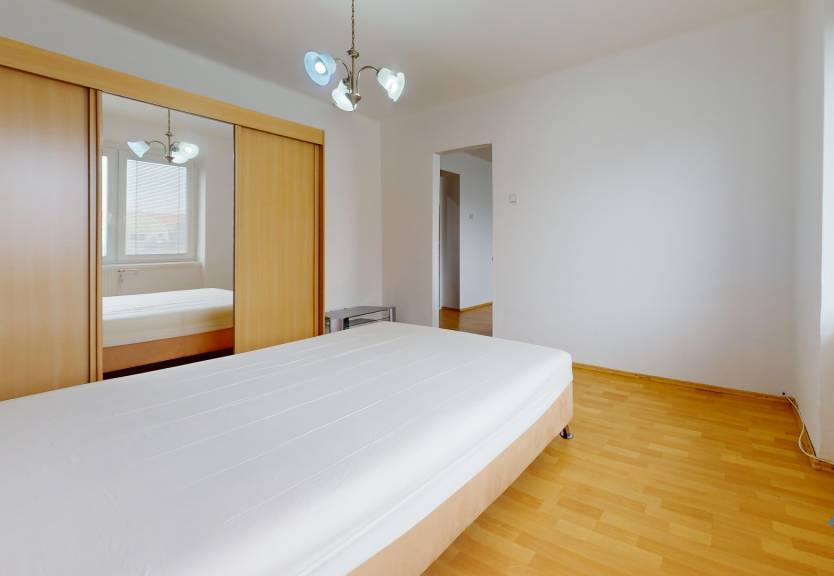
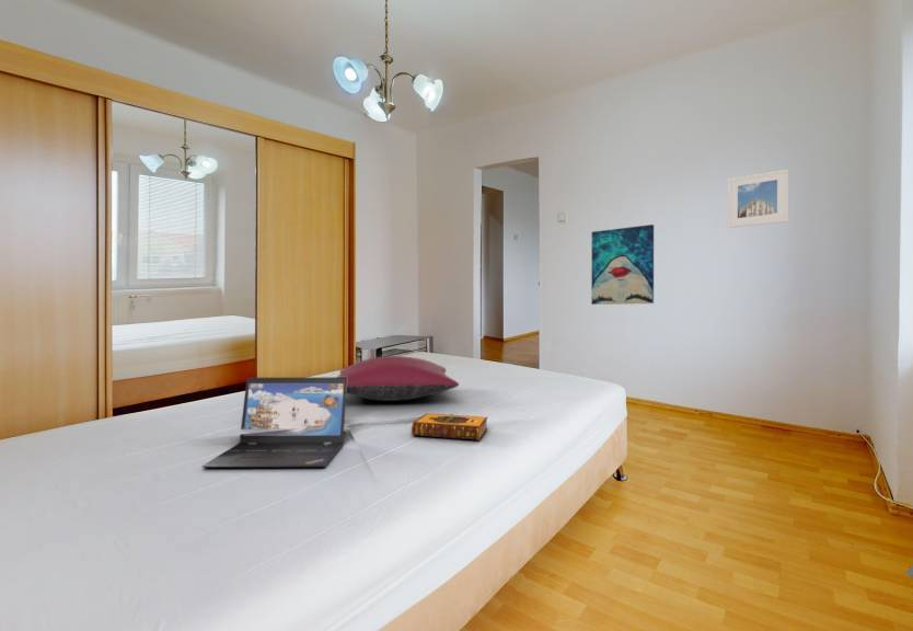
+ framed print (756, 199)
+ pillow (393, 377)
+ wall art (621, 266)
+ laptop (281, 418)
+ hardback book (450, 426)
